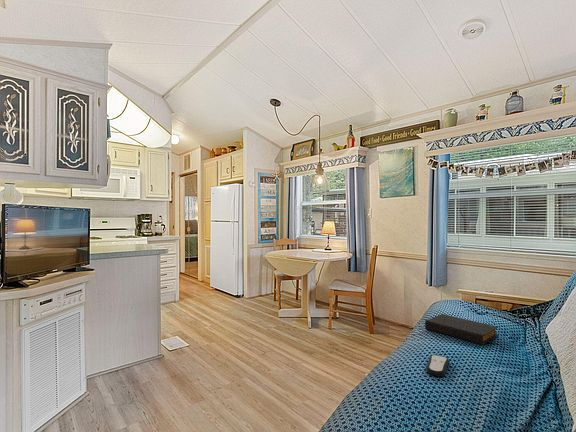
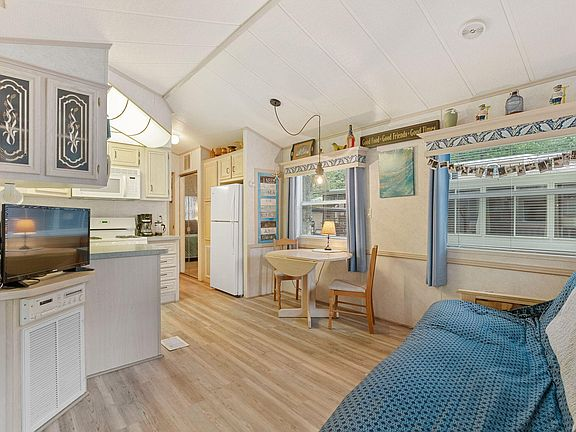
- remote control (437, 365)
- book (460, 327)
